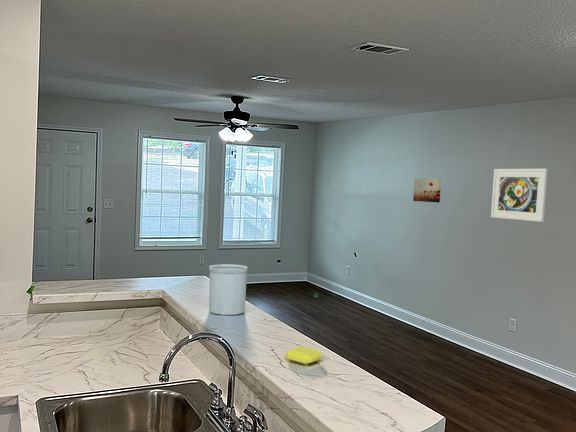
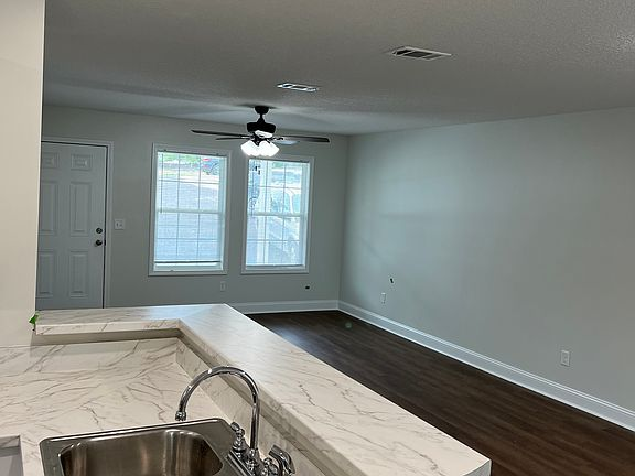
- wall art (426, 190)
- soap bar (303, 355)
- utensil holder (227, 288)
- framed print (517, 194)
